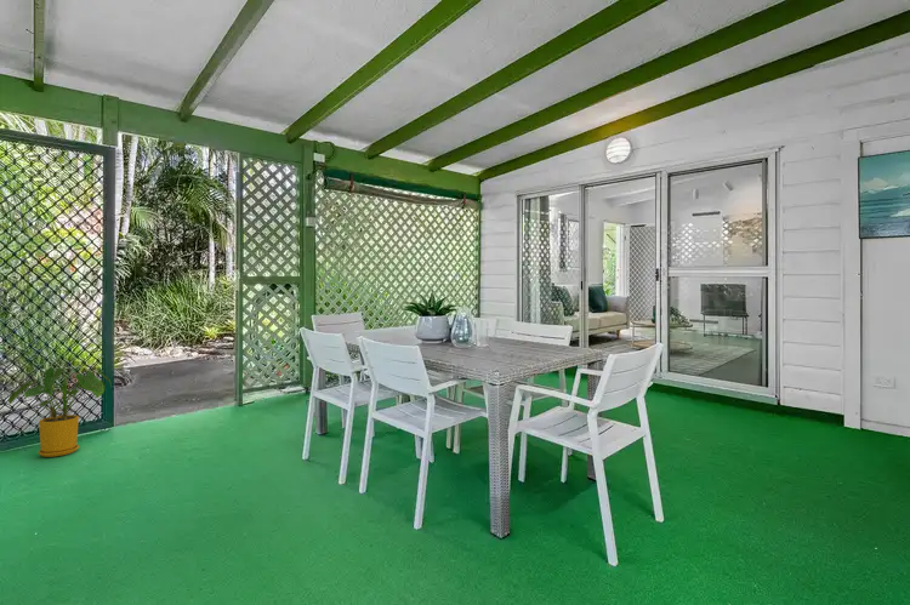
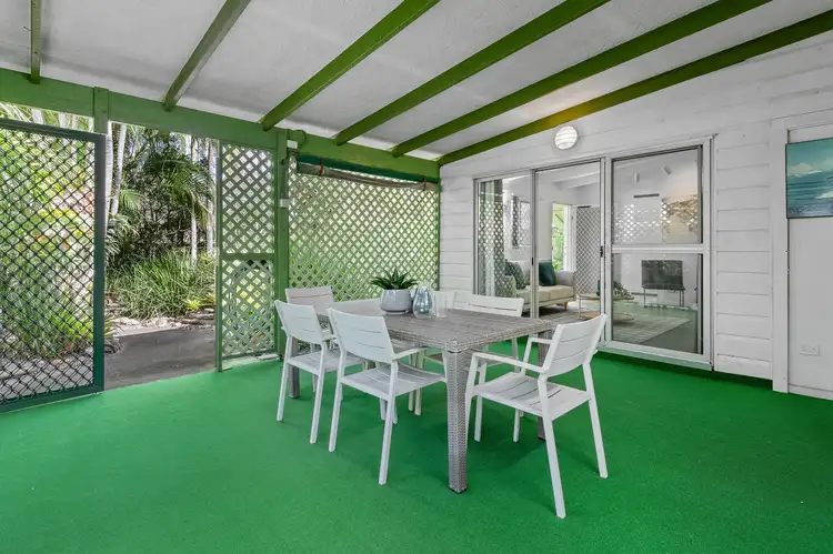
- house plant (63, 409)
